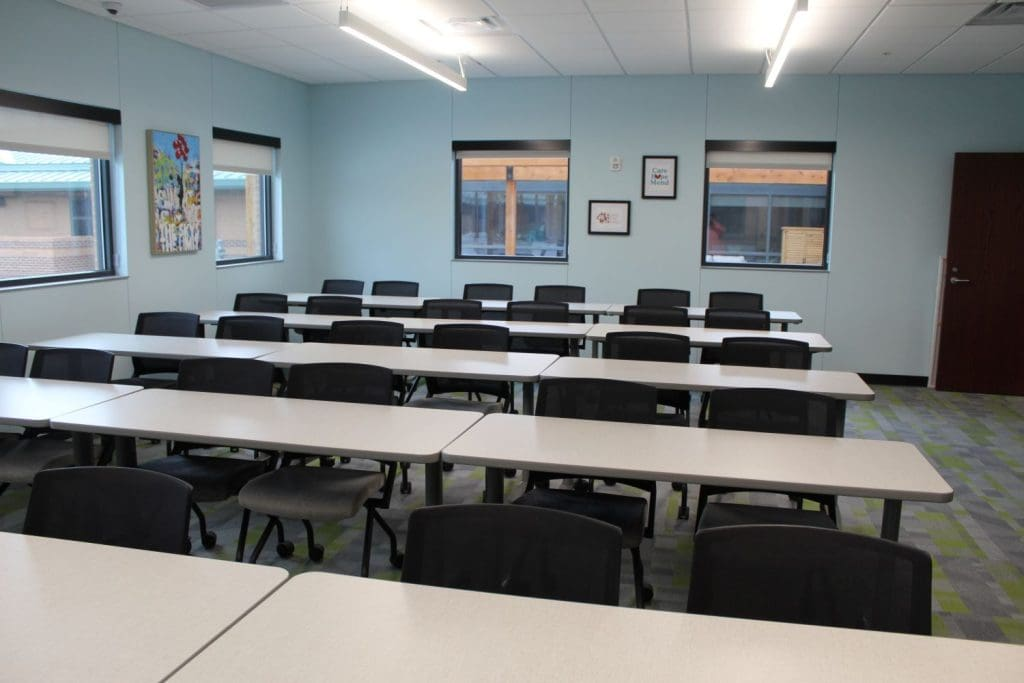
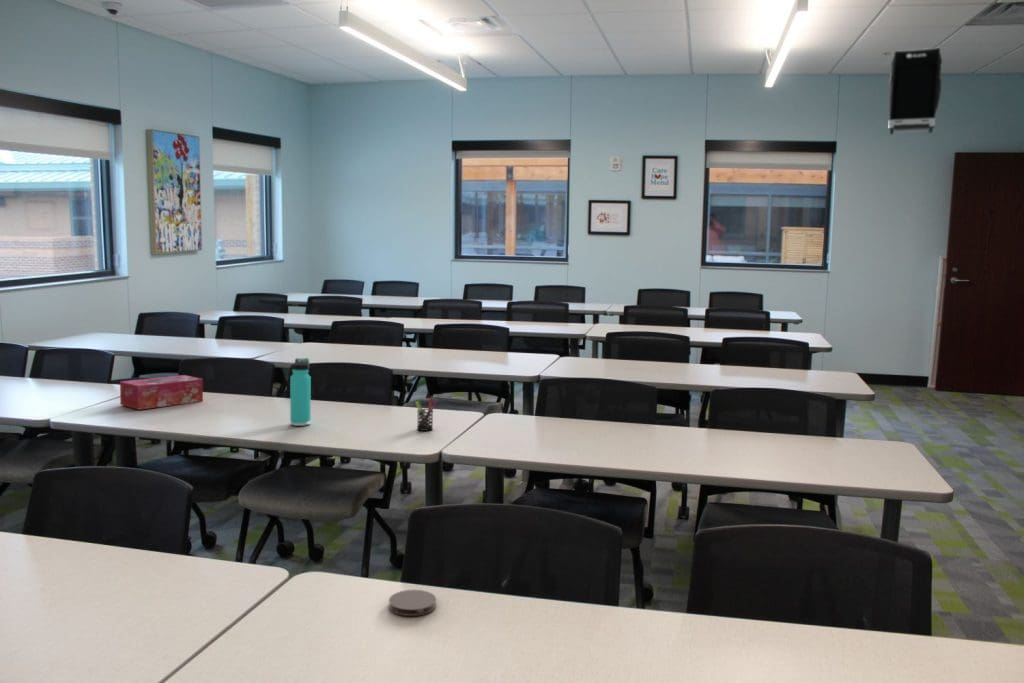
+ thermos bottle (300, 391)
+ coaster (412, 602)
+ pen holder (424, 412)
+ tissue box (162, 391)
+ luggage (914, 90)
